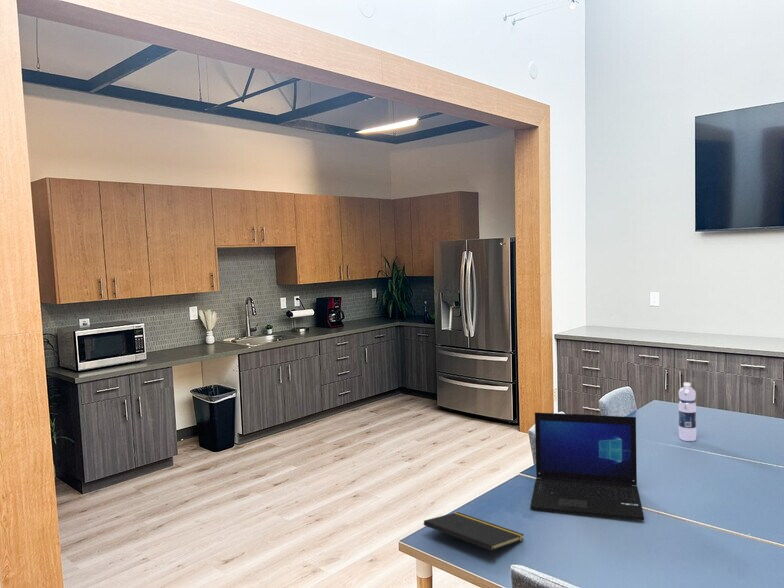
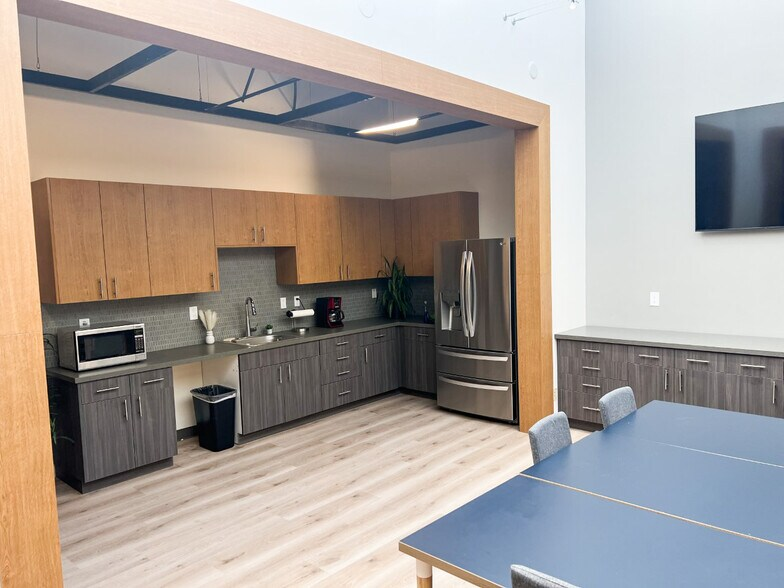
- notepad (473, 529)
- water bottle (687, 411)
- laptop (584, 462)
